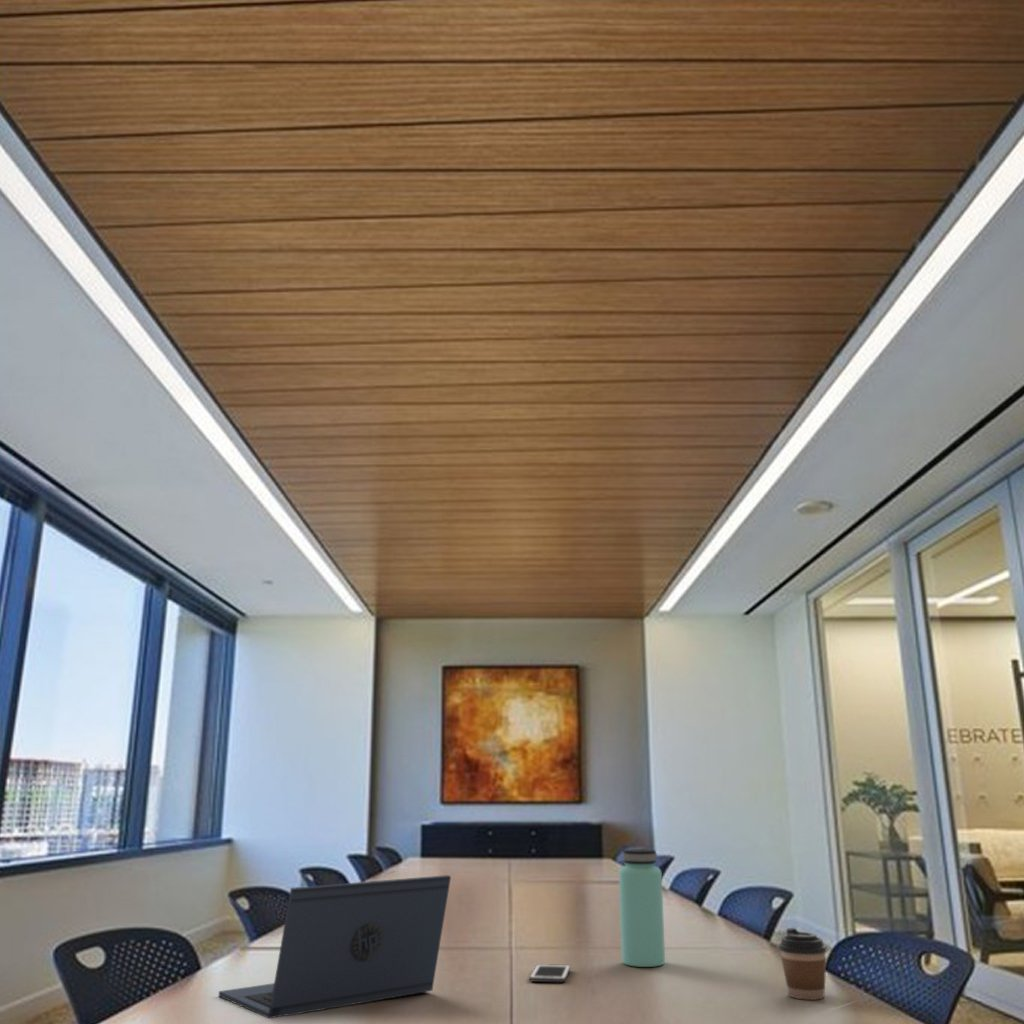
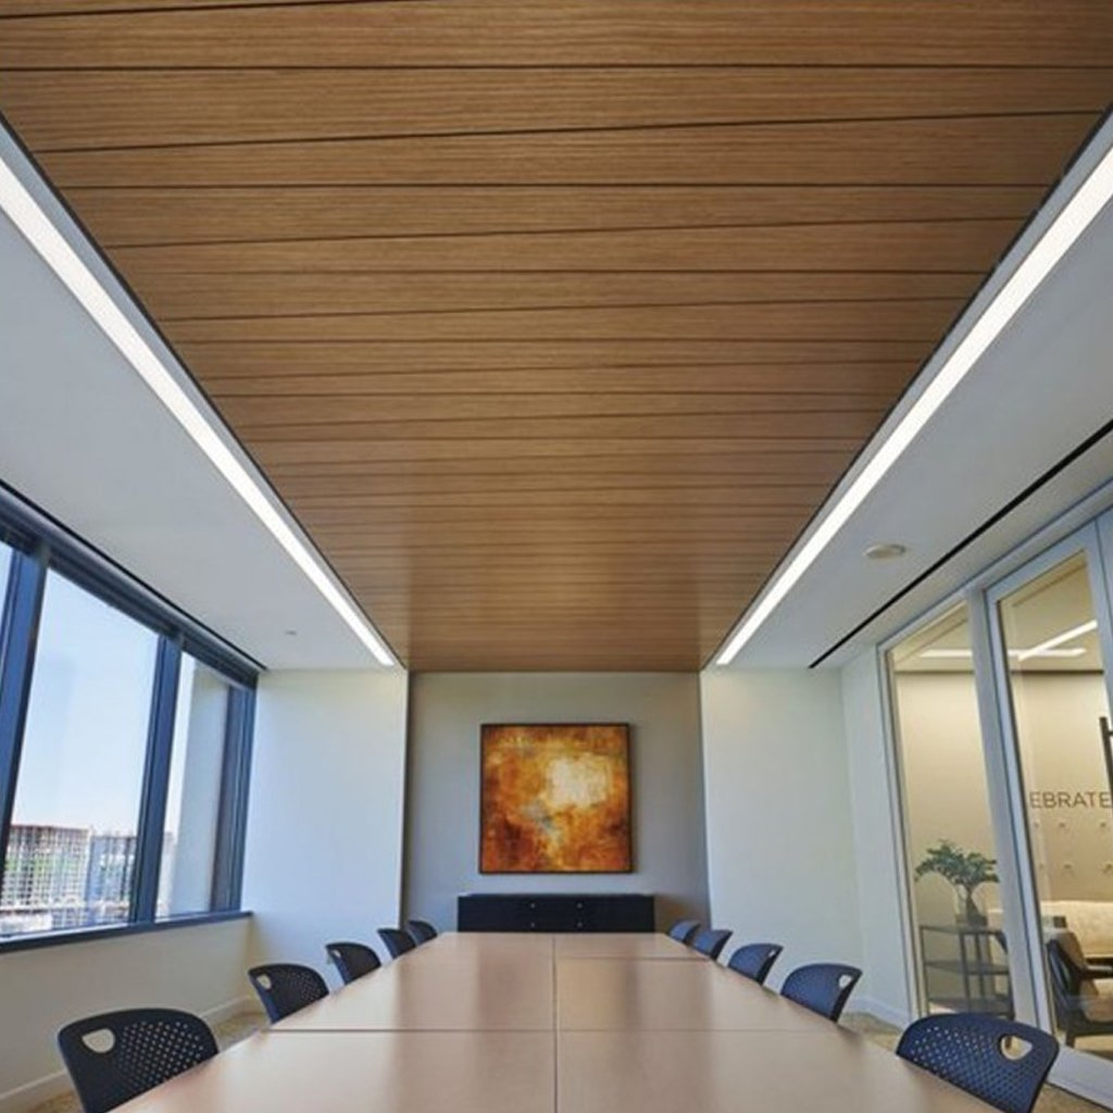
- coffee cup (803, 962)
- bottle (641, 905)
- cell phone (550, 973)
- laptop (336, 934)
